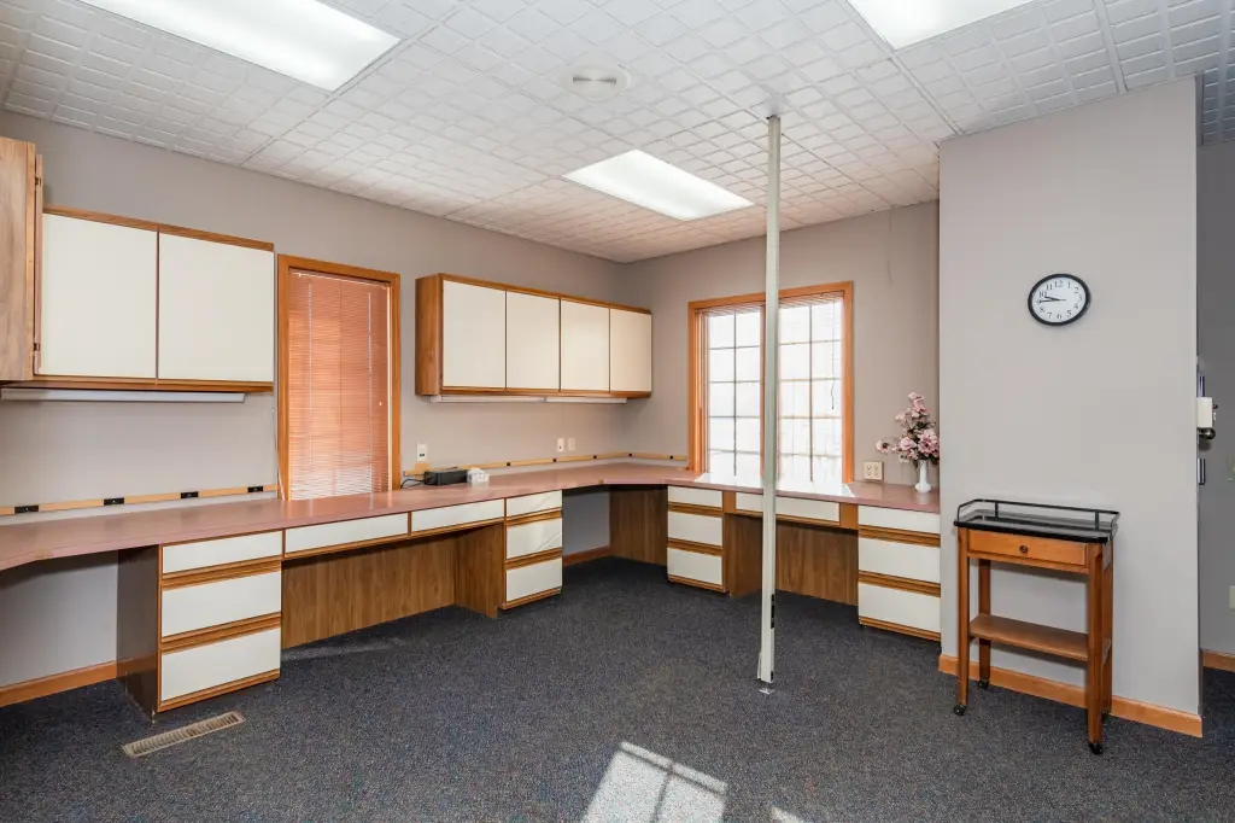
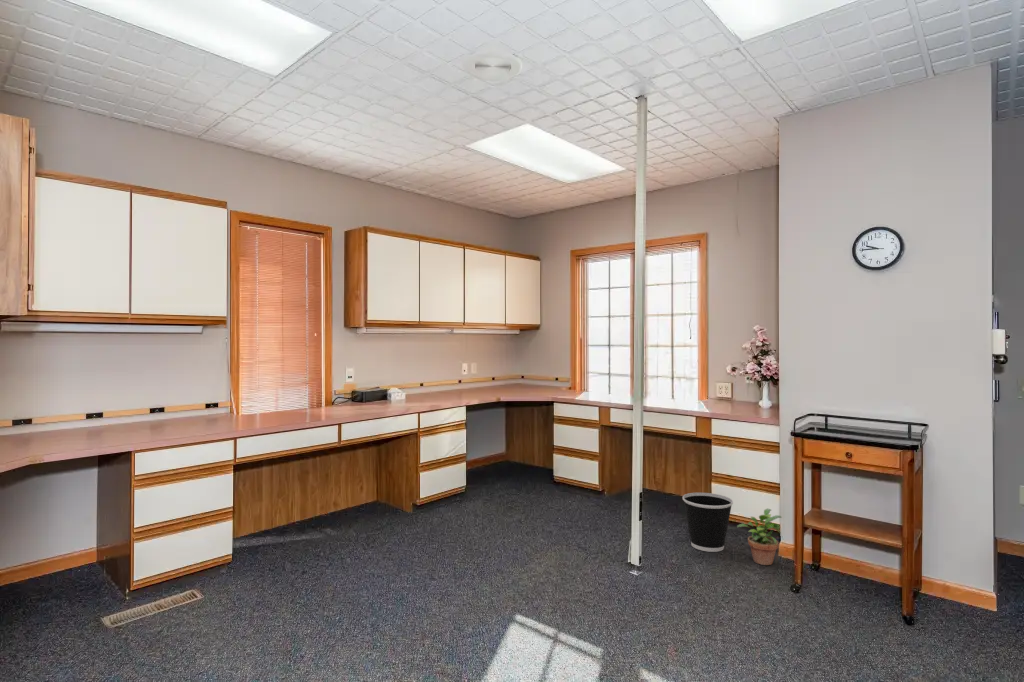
+ potted plant (760, 534)
+ wastebasket (707, 522)
